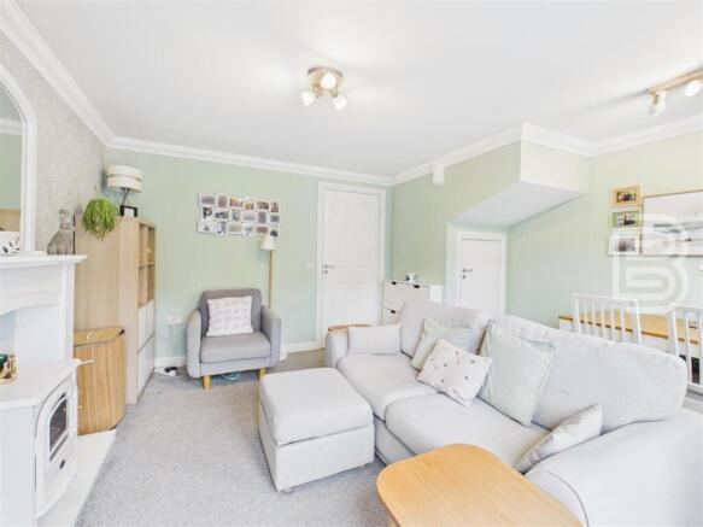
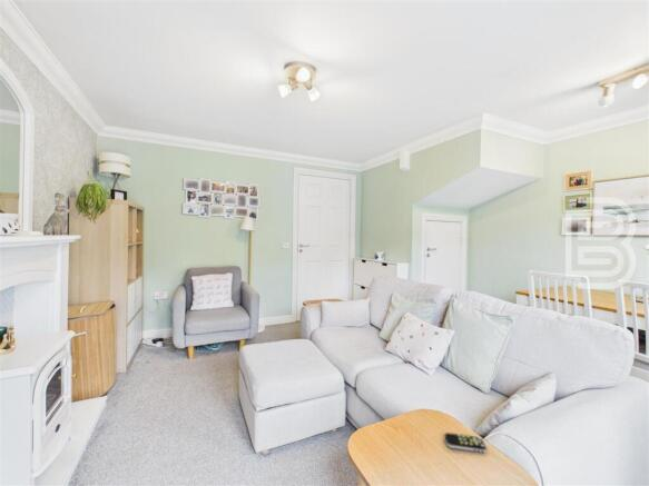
+ remote control (464, 442)
